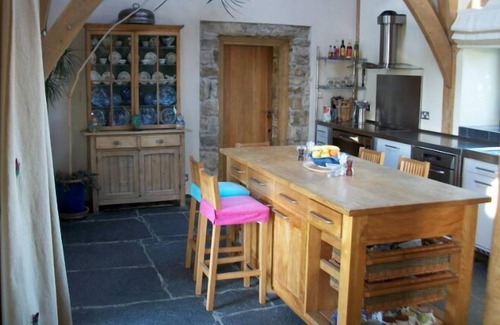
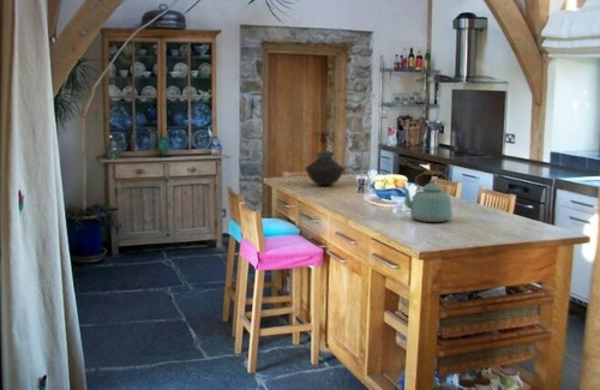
+ kettle (427, 194)
+ vase (324, 169)
